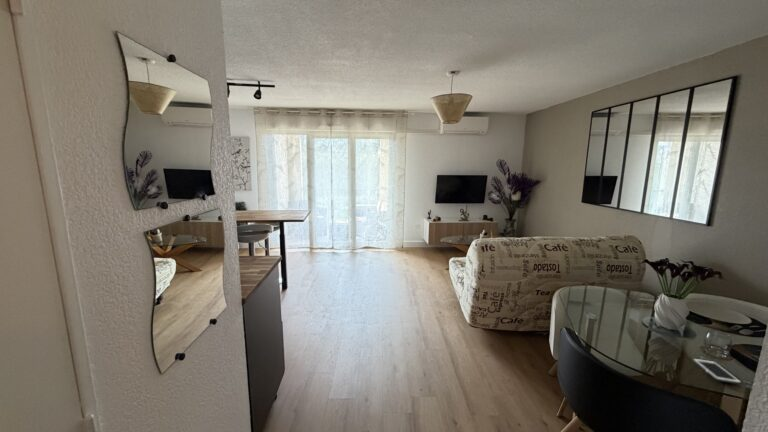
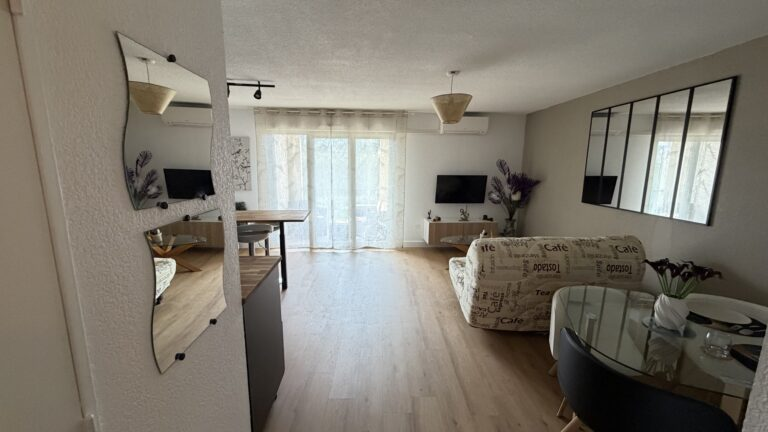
- cell phone (715, 370)
